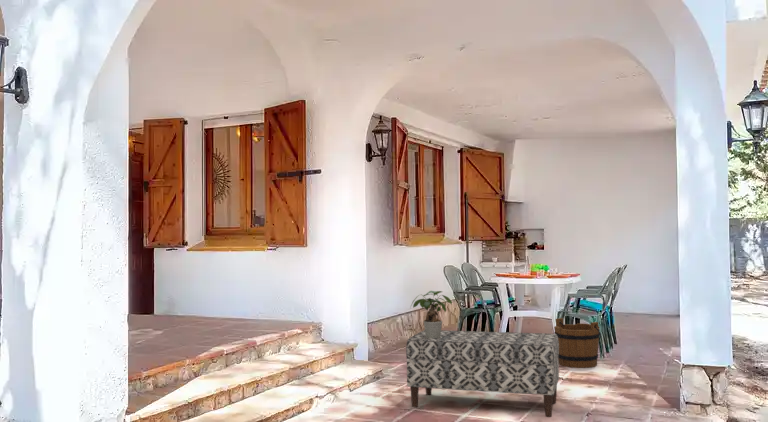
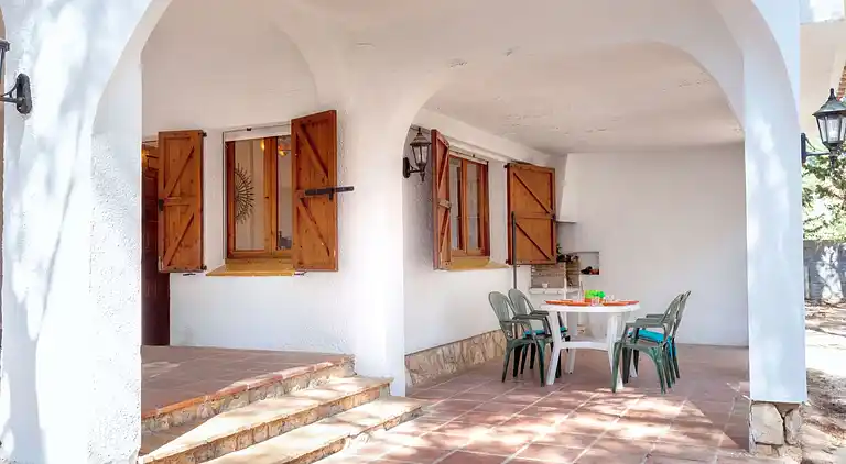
- bench (483, 370)
- potted plant (432, 312)
- bucket (576, 342)
